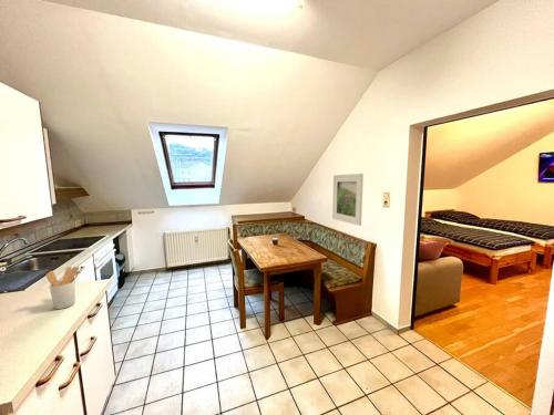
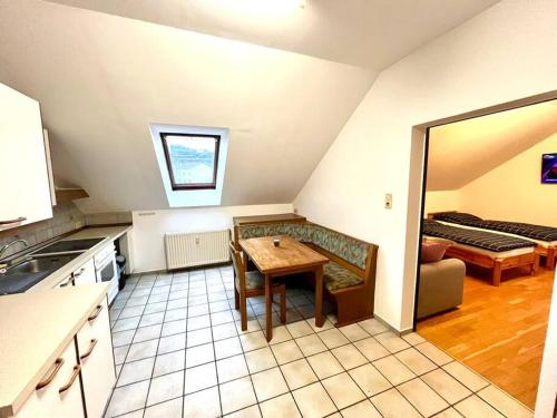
- utensil holder (65, 286)
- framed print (346, 198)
